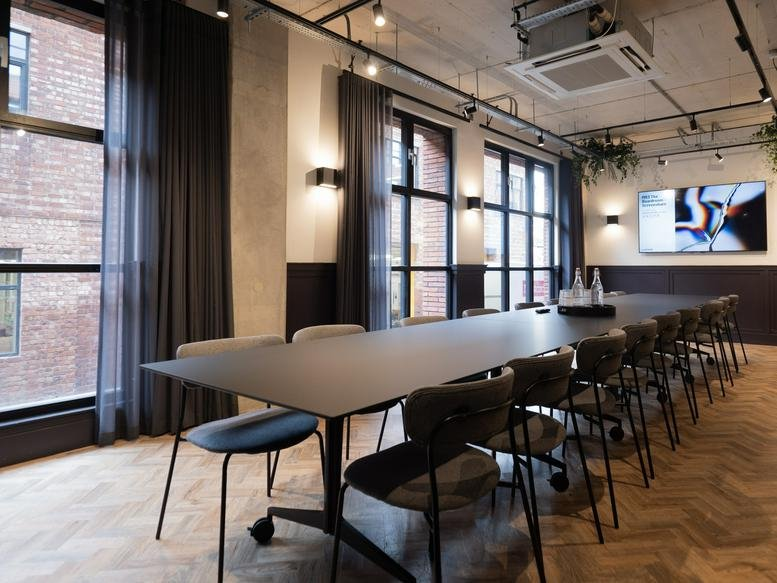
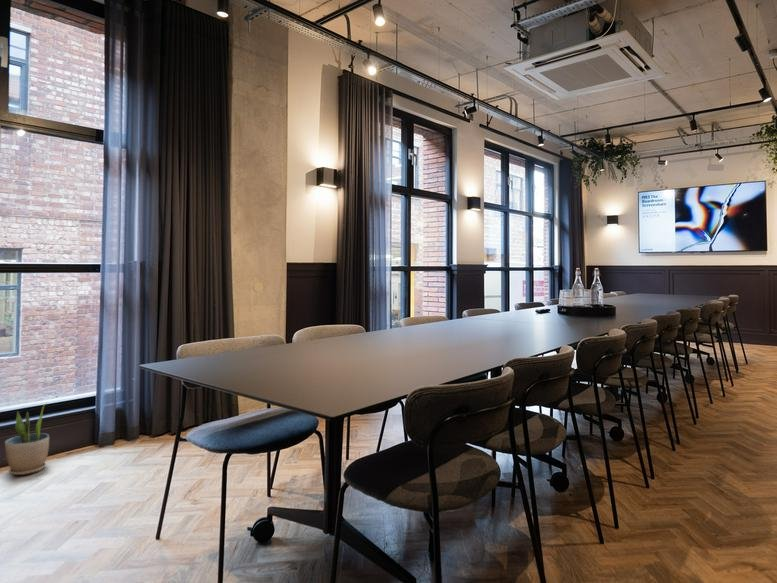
+ potted plant (27, 436)
